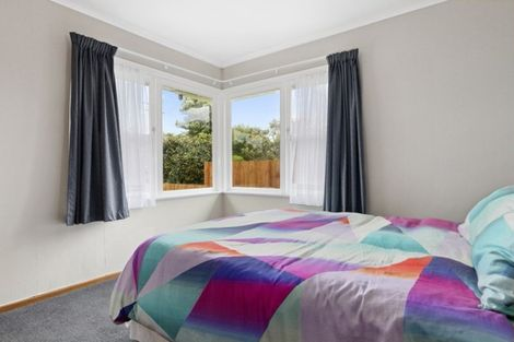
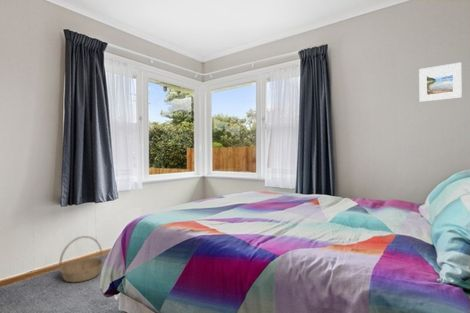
+ basket (82, 259)
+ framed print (439, 82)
